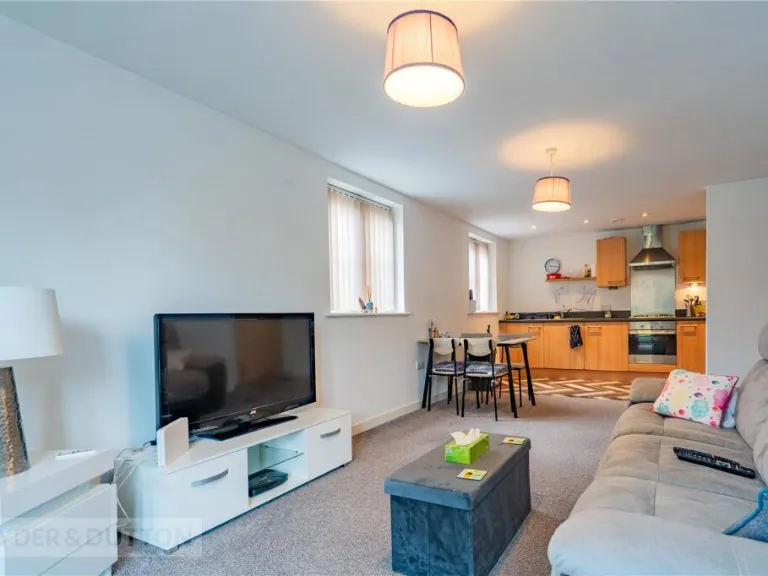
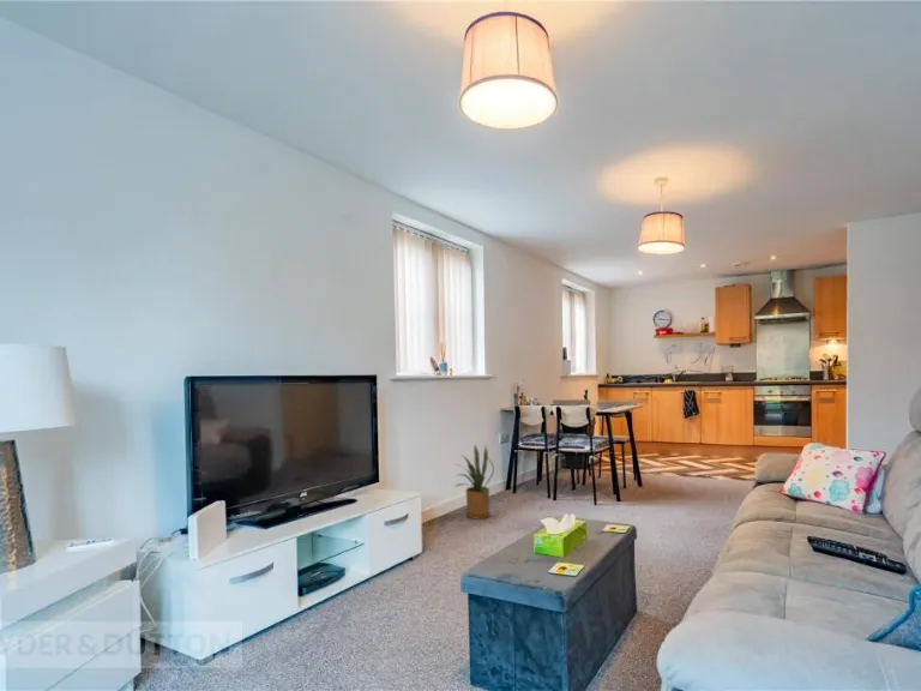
+ house plant (472, 482)
